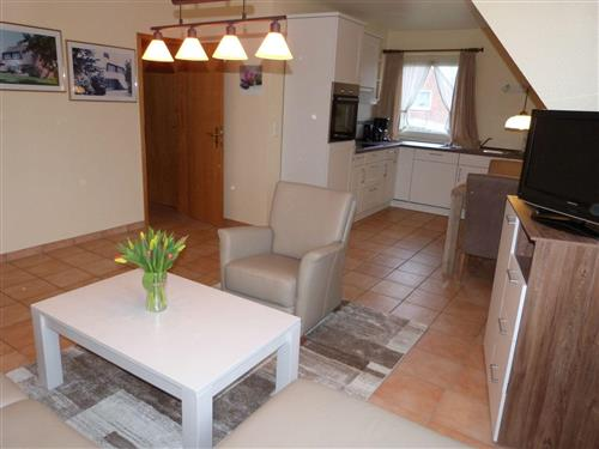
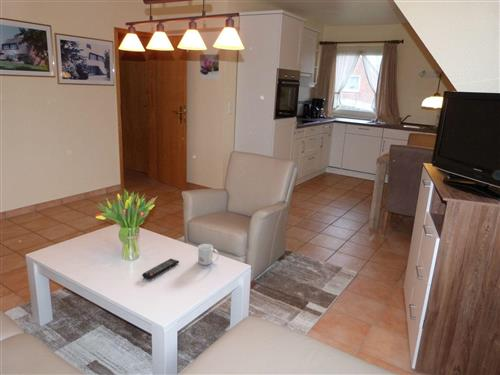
+ remote control (161, 268)
+ mug (208, 254)
